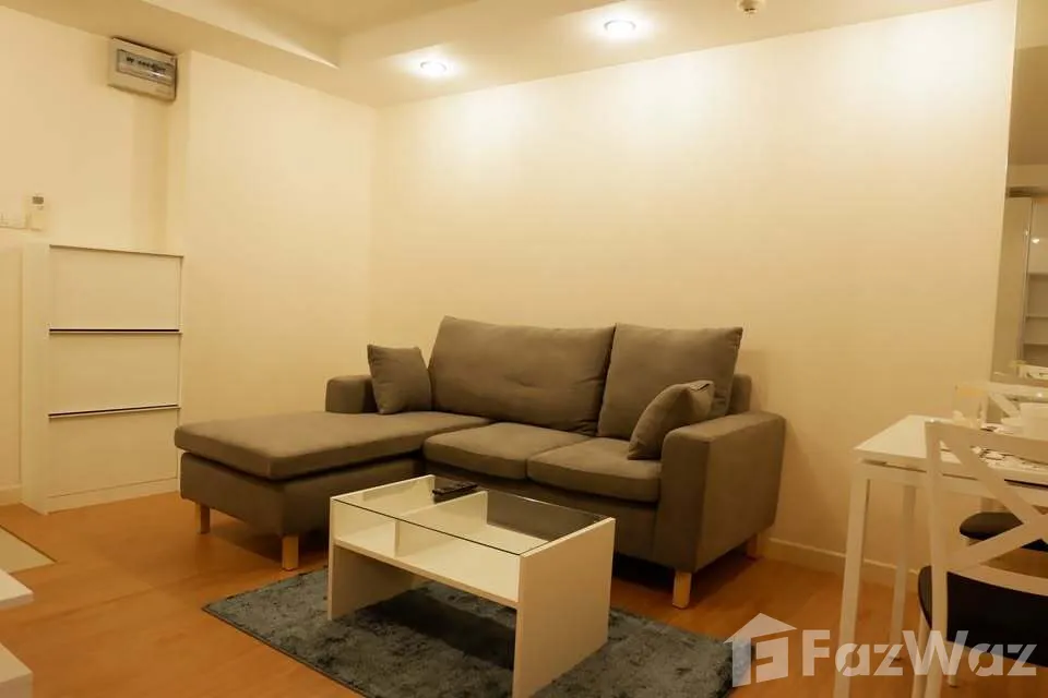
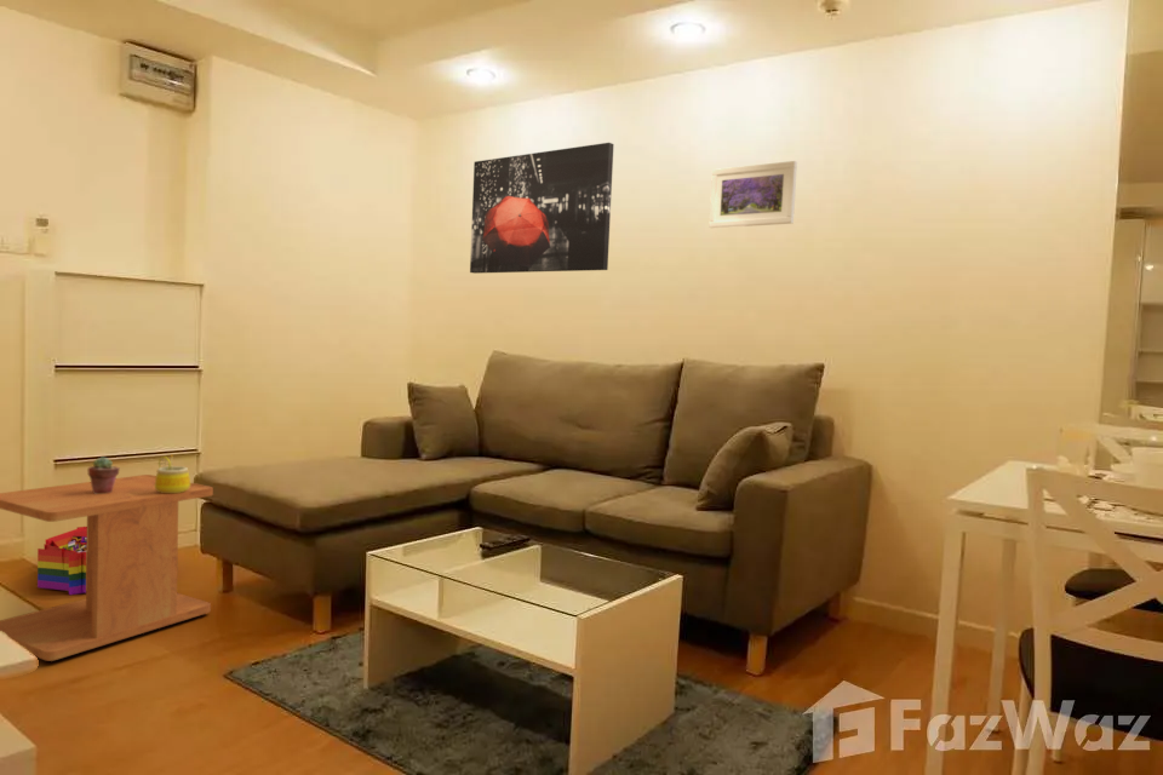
+ potted succulent (103, 472)
+ storage bin (86, 550)
+ mug (172, 472)
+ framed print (751, 195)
+ wall art (537, 212)
+ side table (104, 558)
